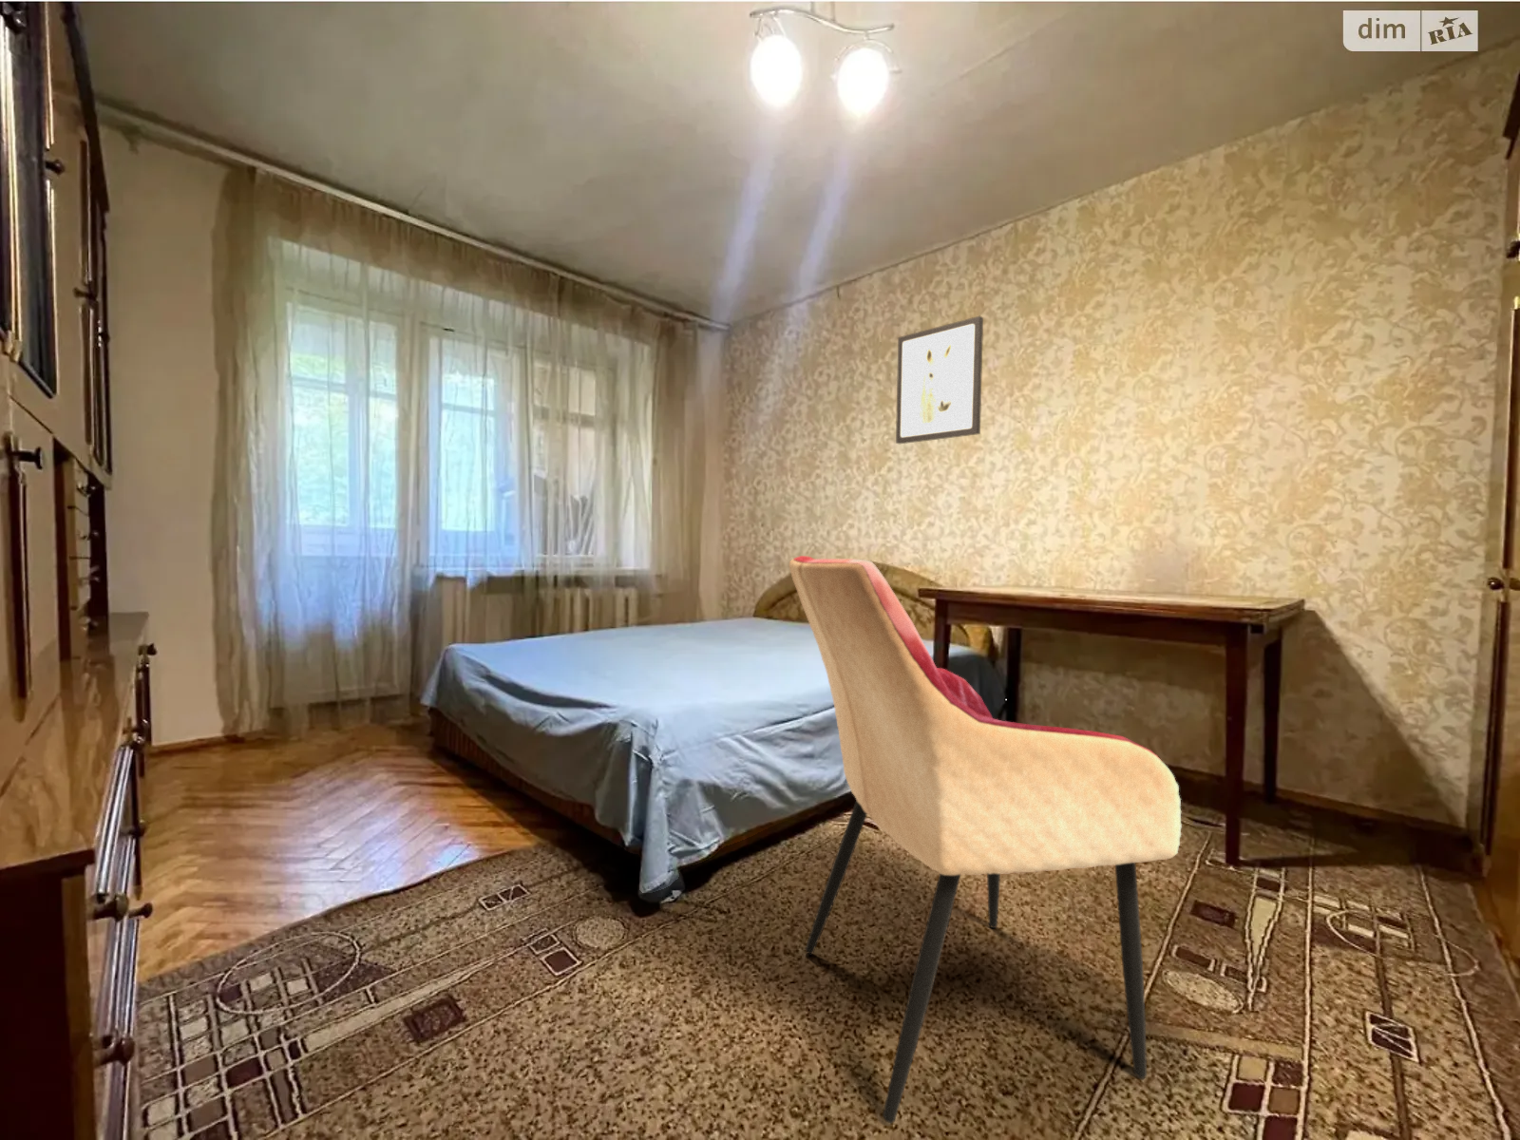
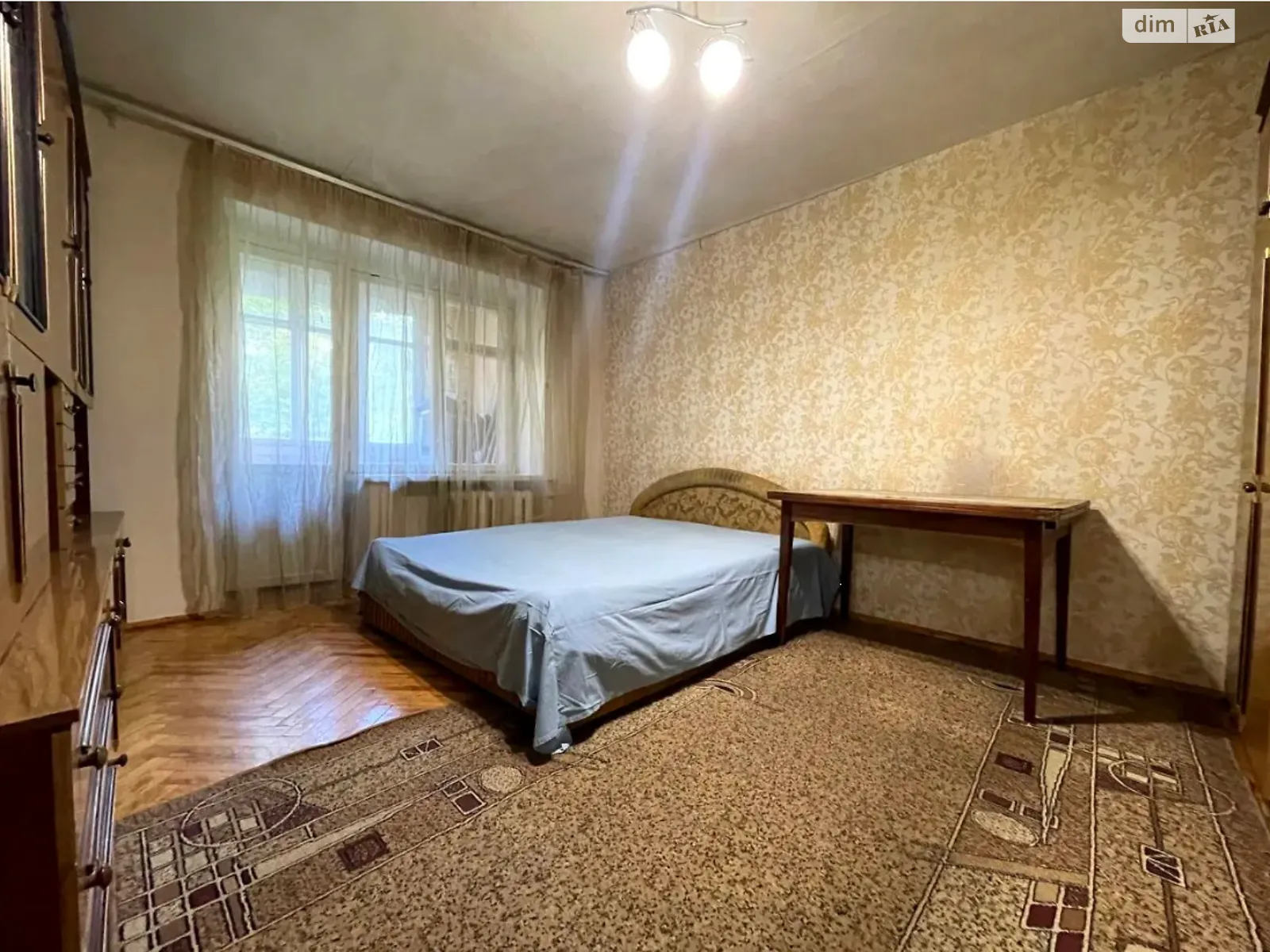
- armchair (951, 784)
- wall art (937, 383)
